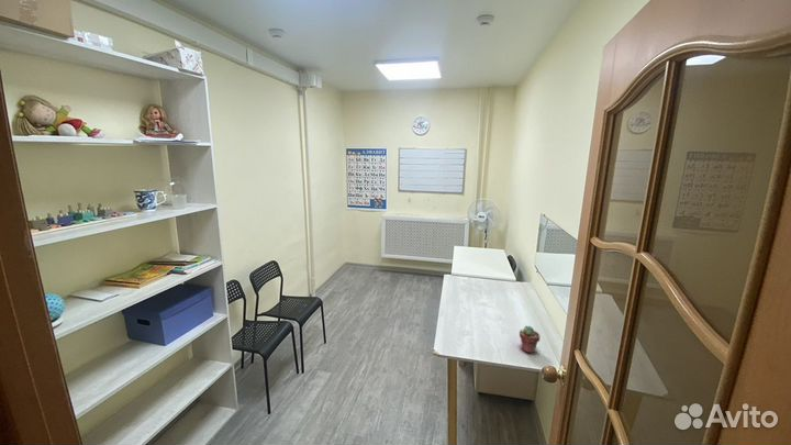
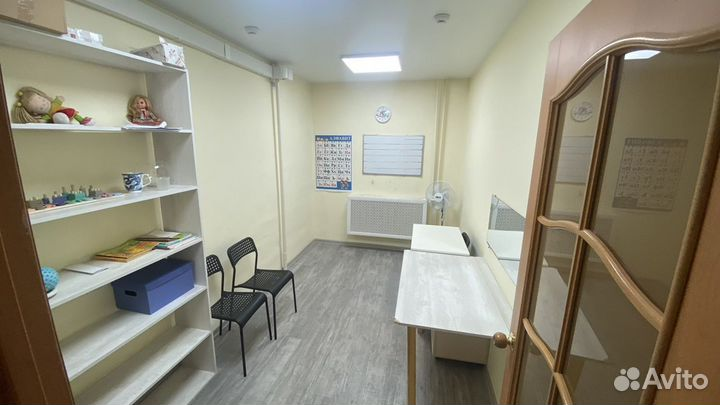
- potted succulent (528, 337)
